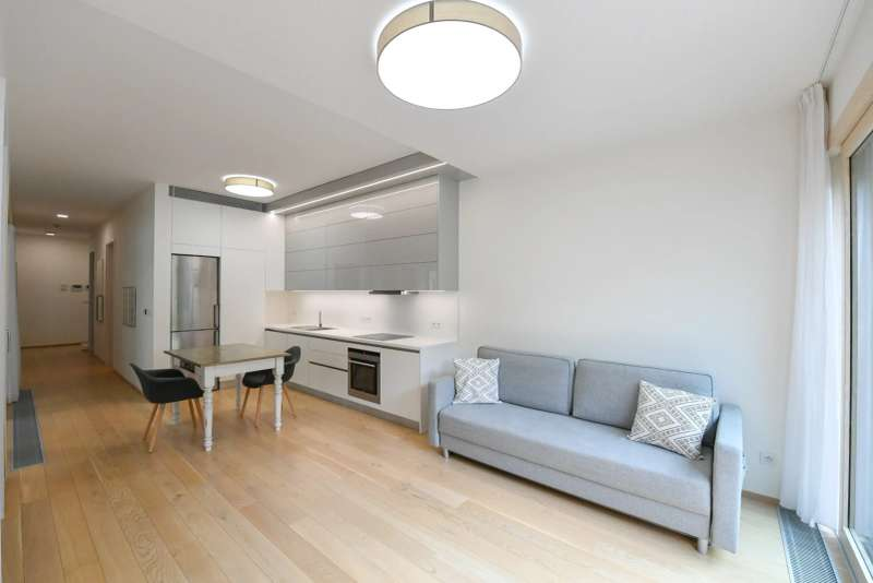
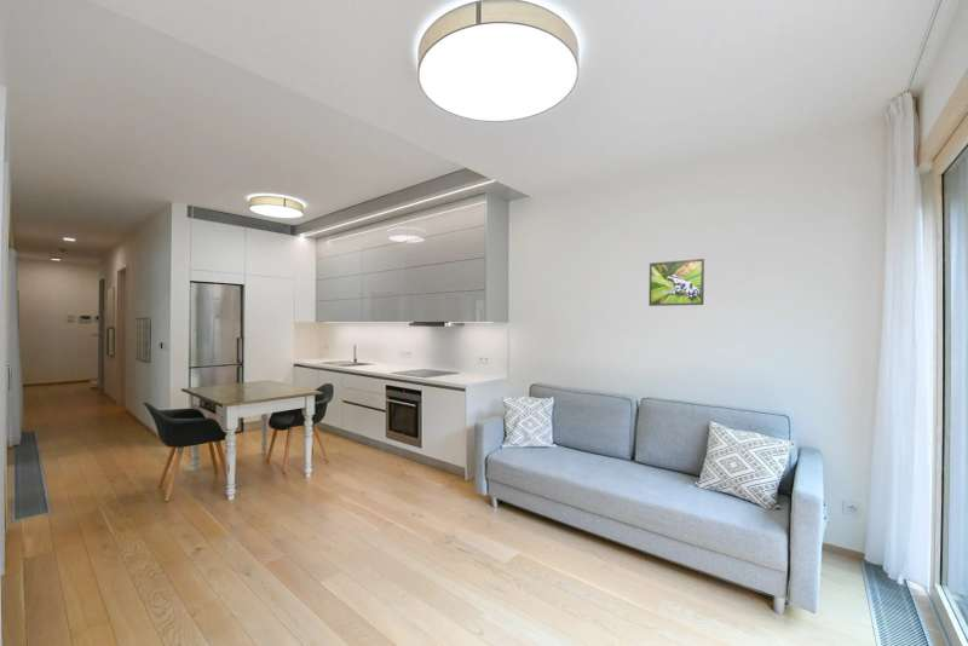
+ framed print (675, 283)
